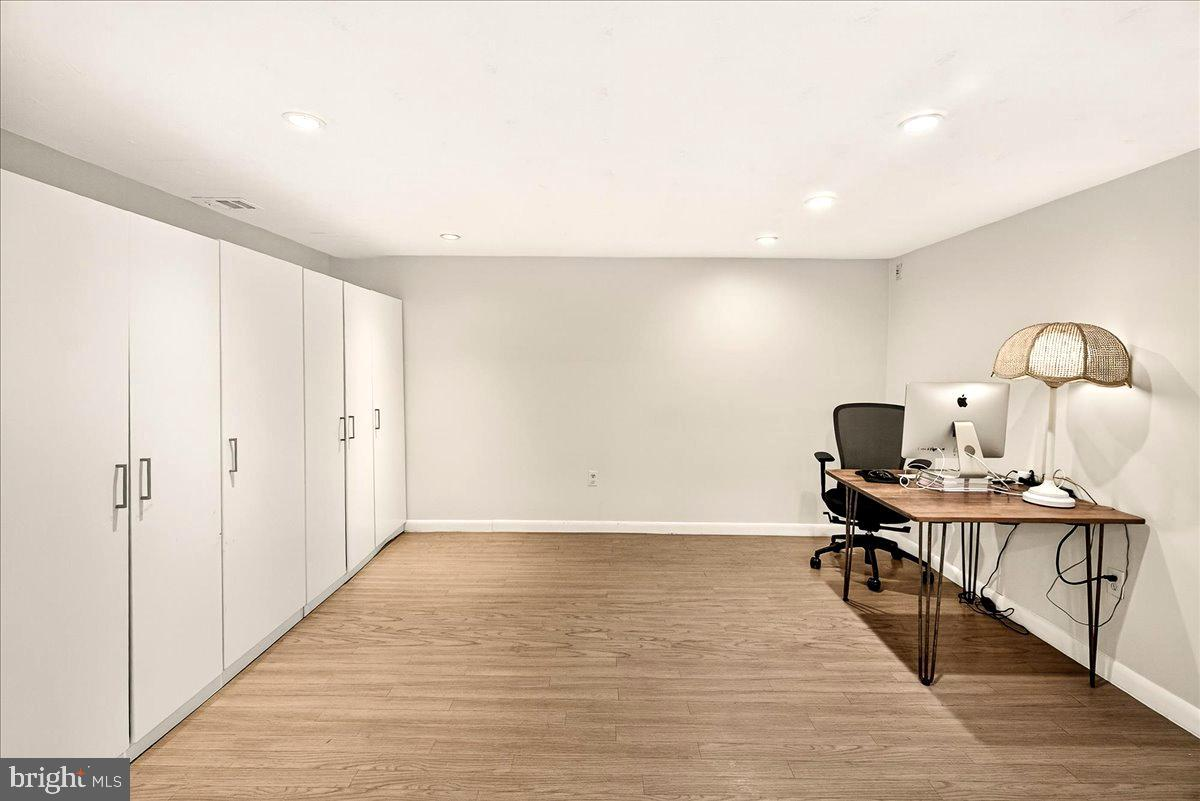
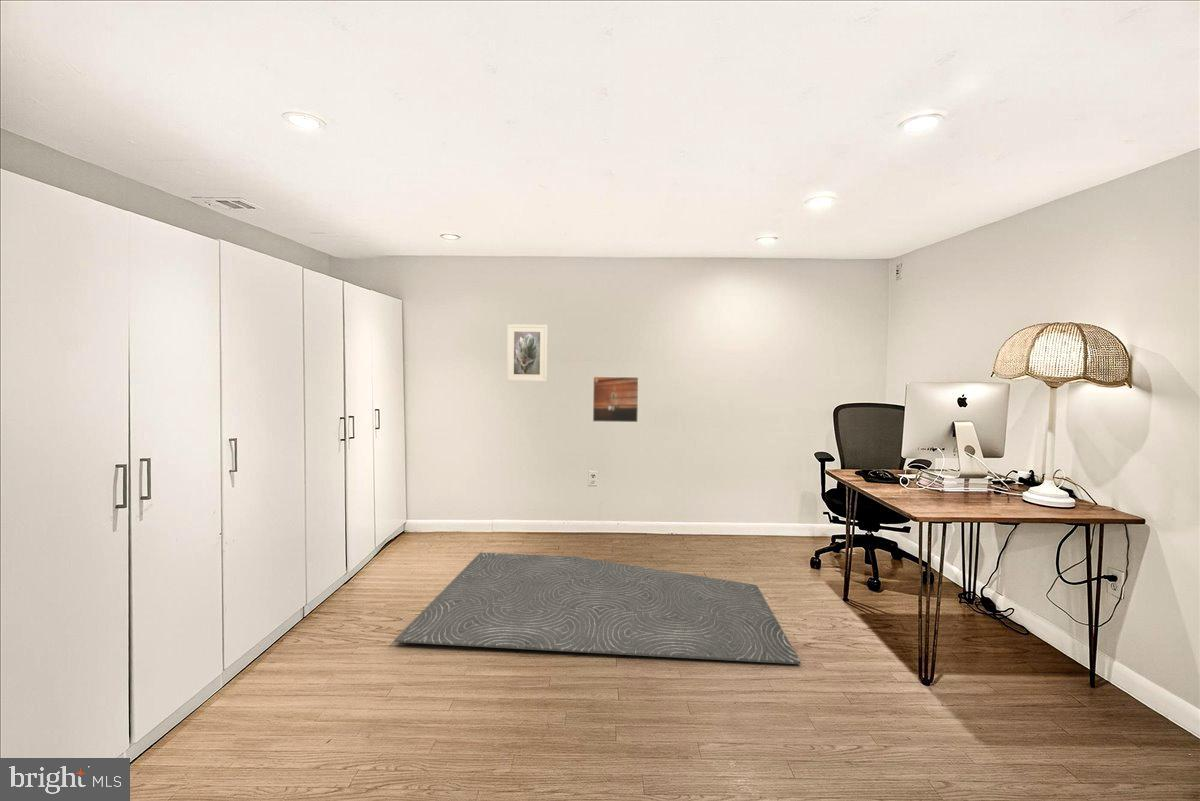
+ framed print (527, 353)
+ rug (602, 595)
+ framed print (615, 399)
